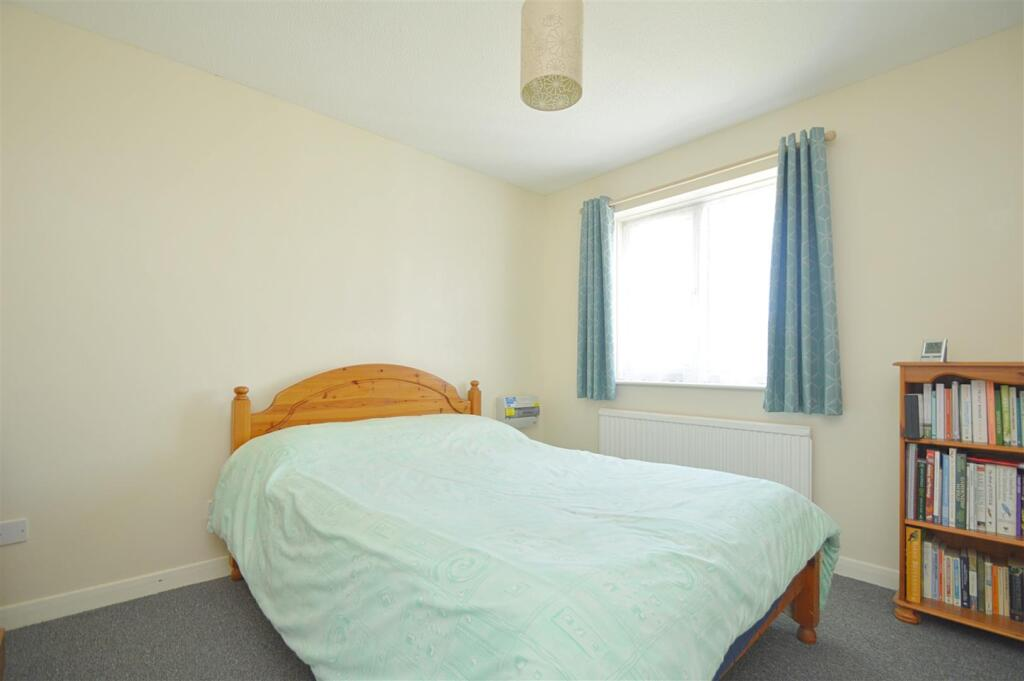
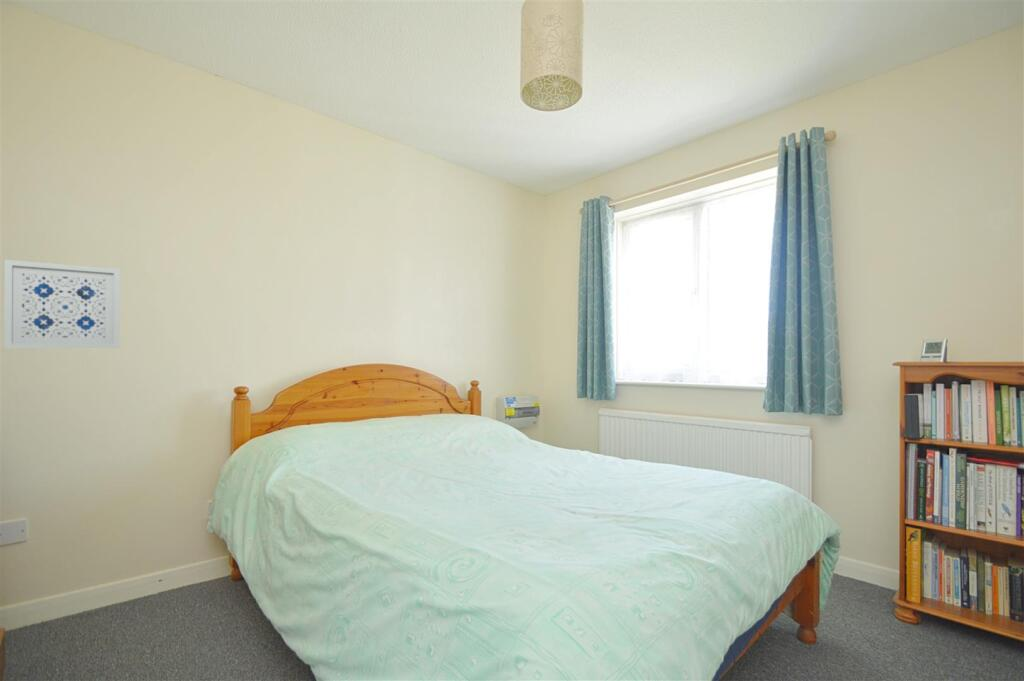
+ wall art (65, 306)
